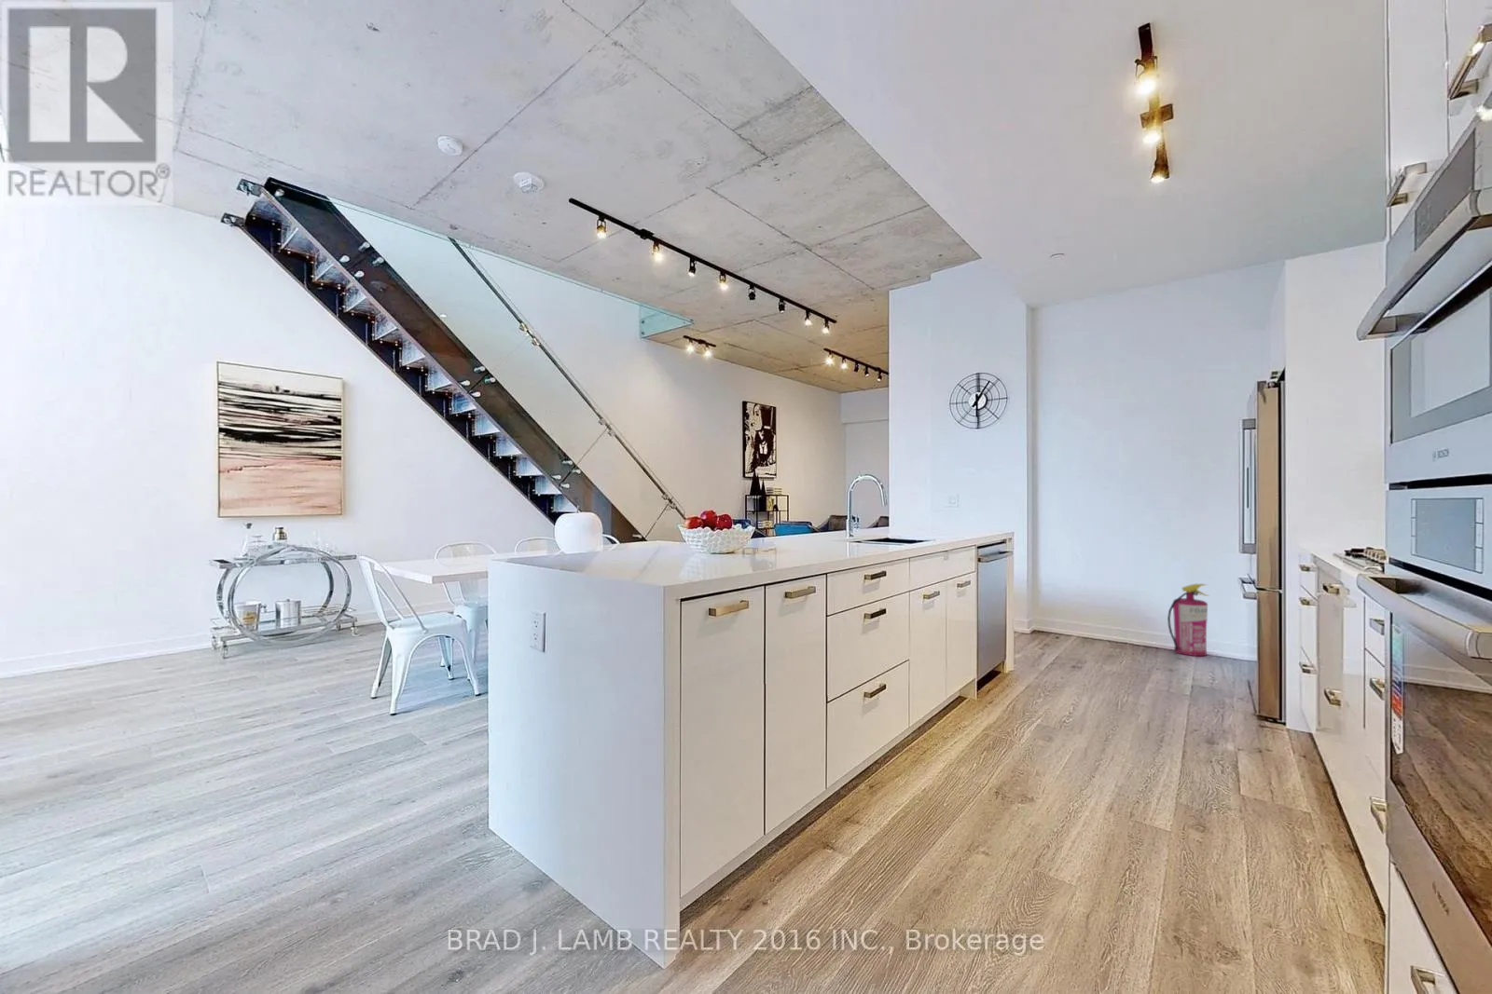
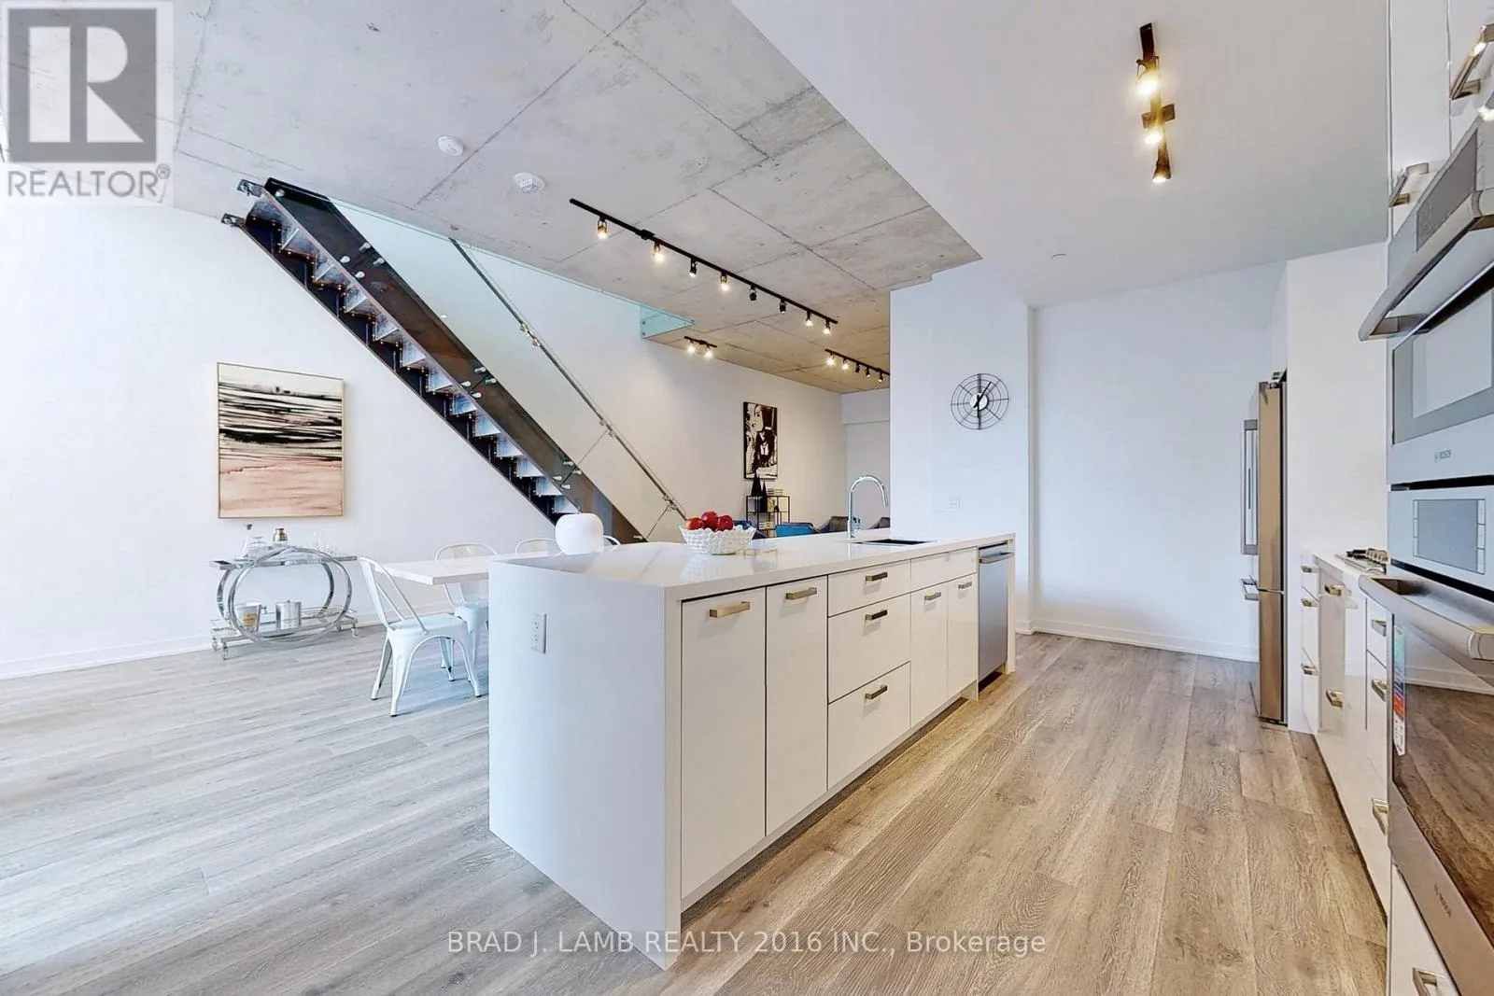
- fire extinguisher (1188, 618)
